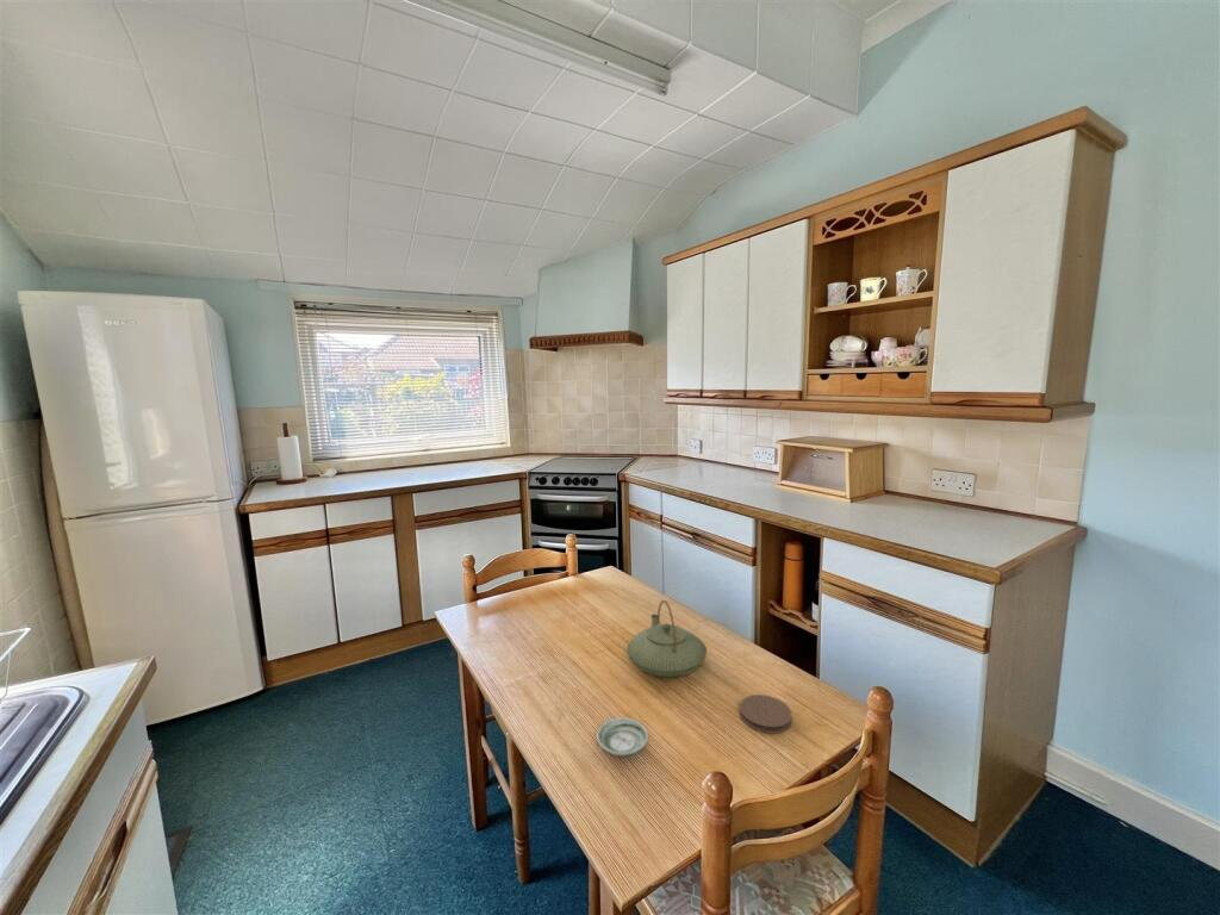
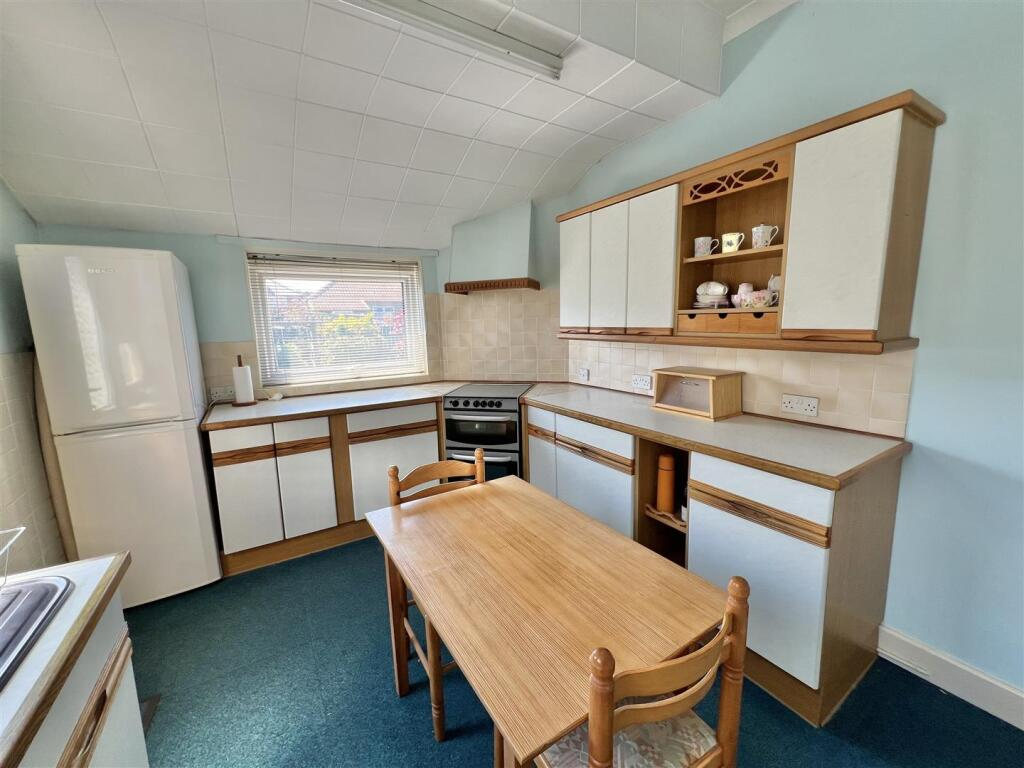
- saucer (622, 740)
- teapot (665, 630)
- coaster (765, 712)
